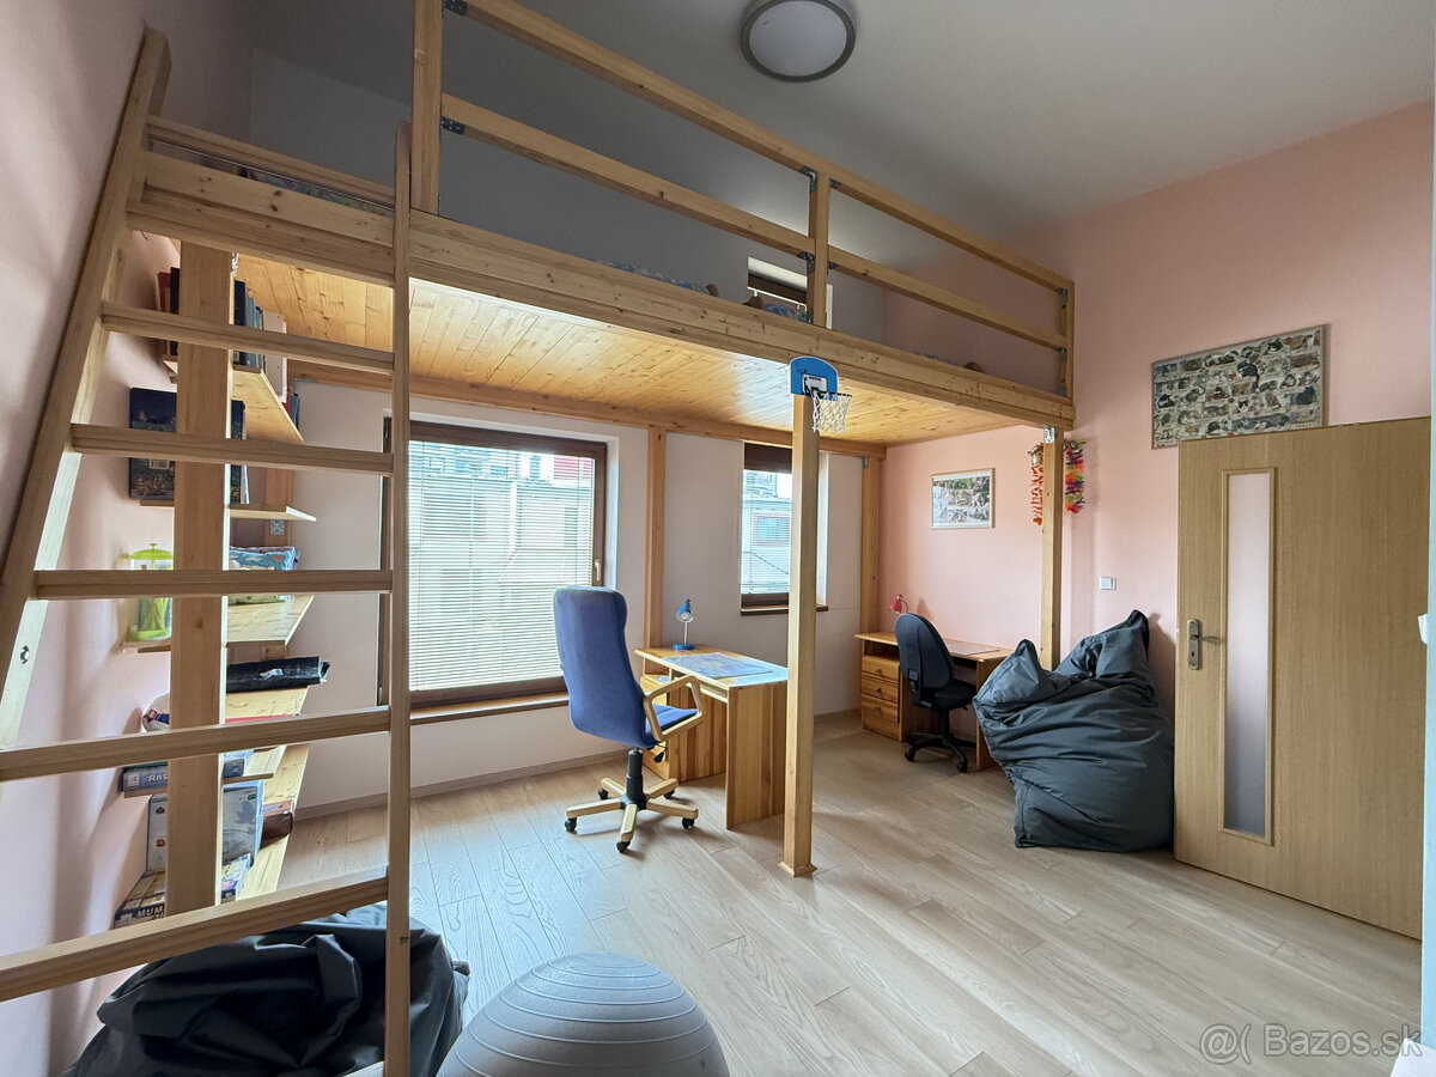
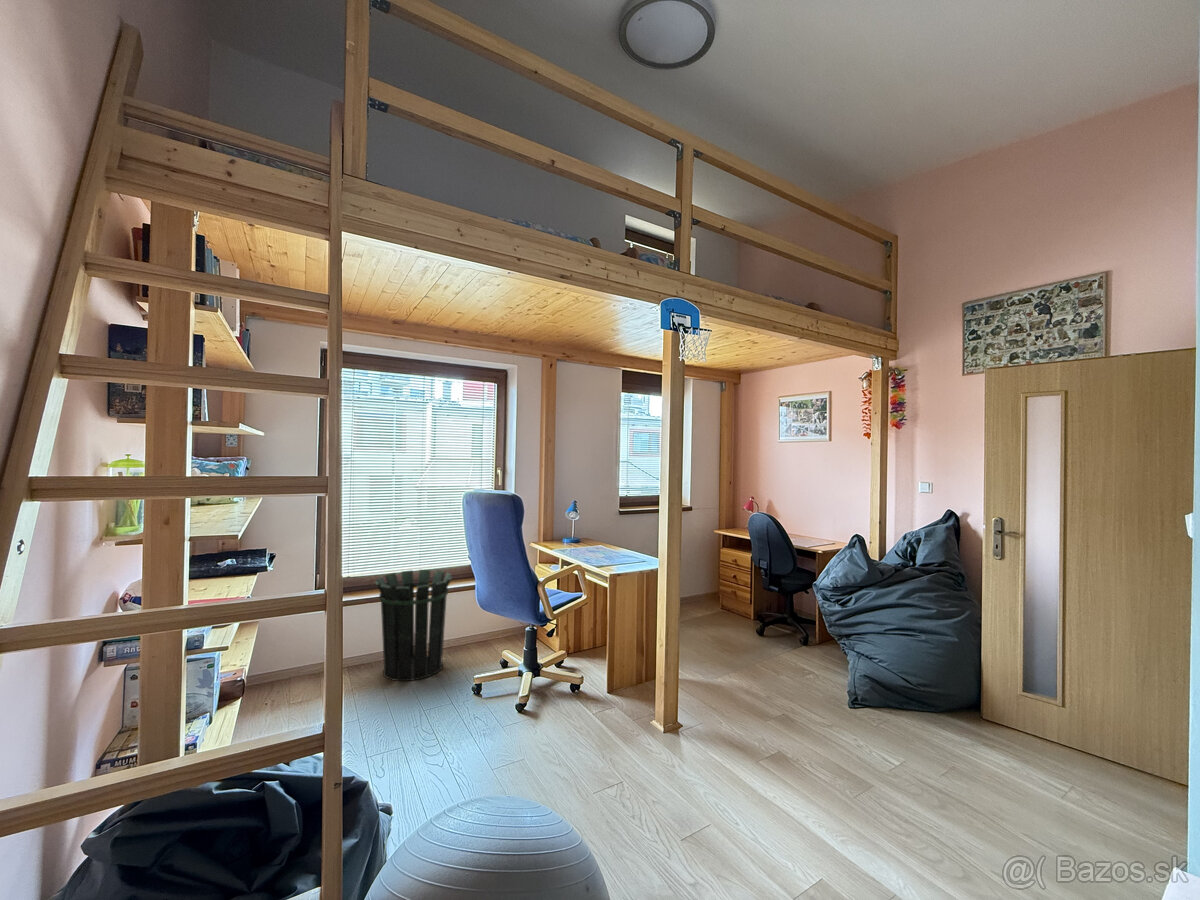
+ waste bin (413, 623)
